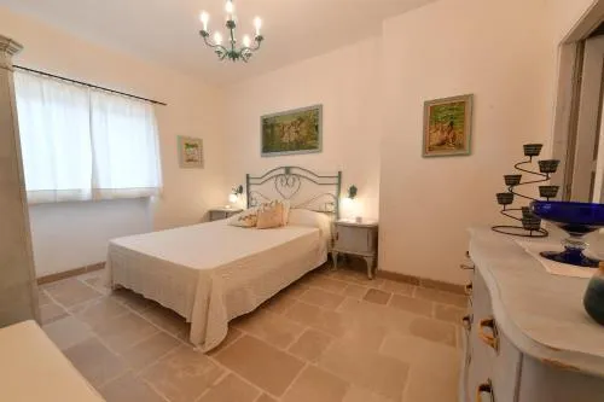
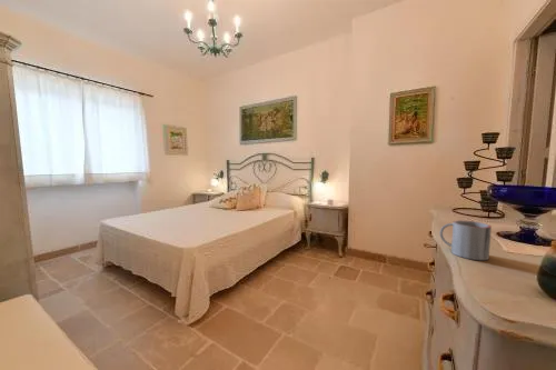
+ mug (463, 238)
